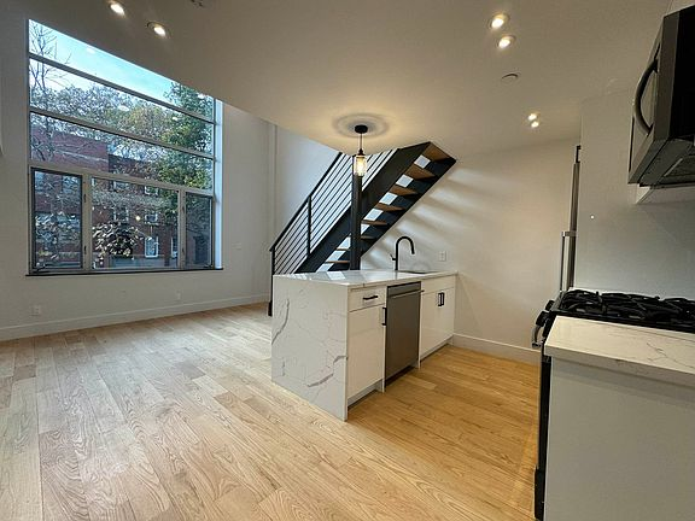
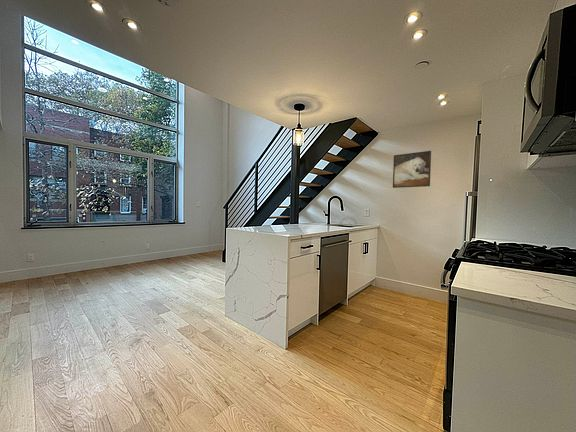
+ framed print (411, 170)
